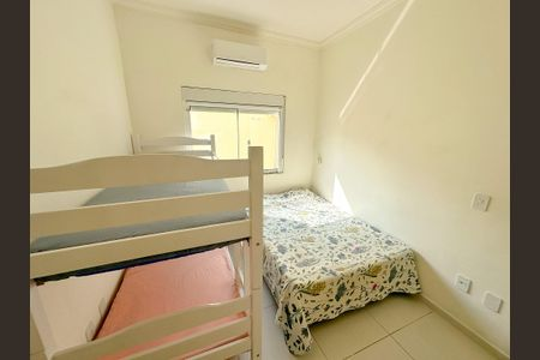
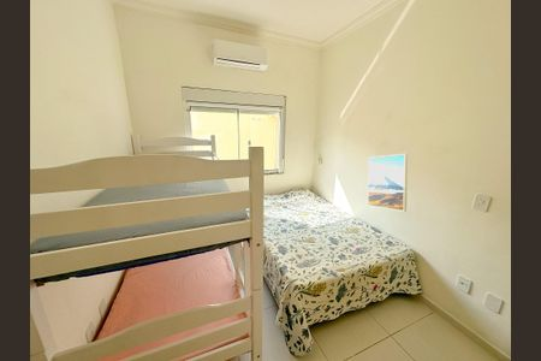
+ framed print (385, 182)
